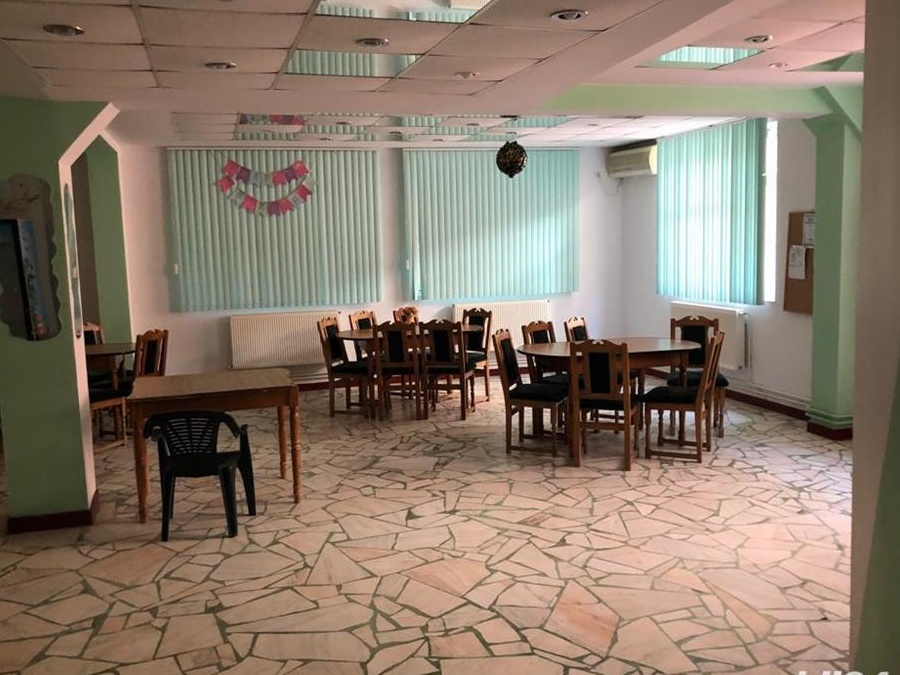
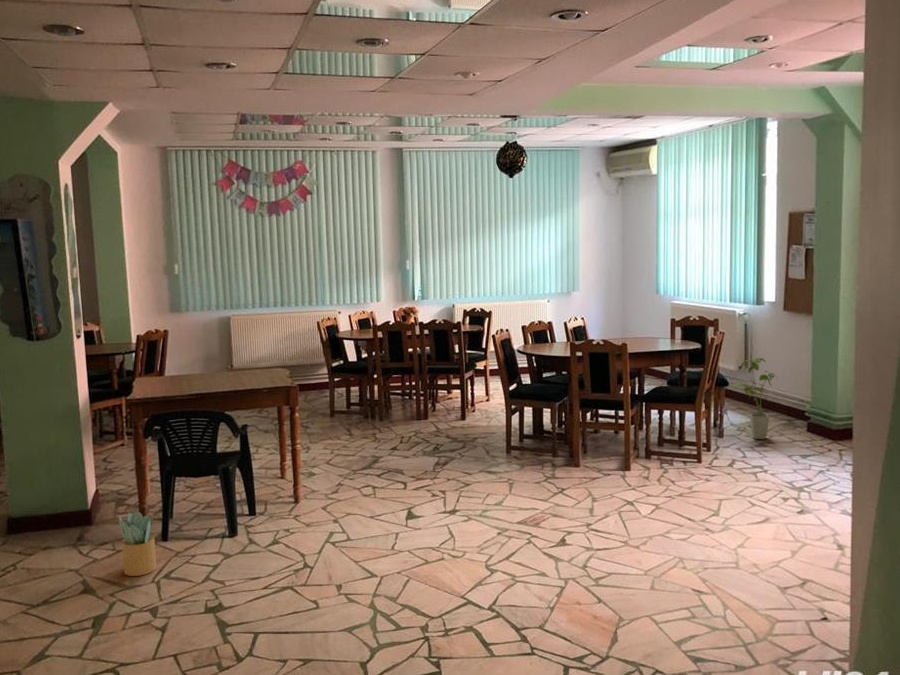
+ house plant (753, 396)
+ potted plant (137, 543)
